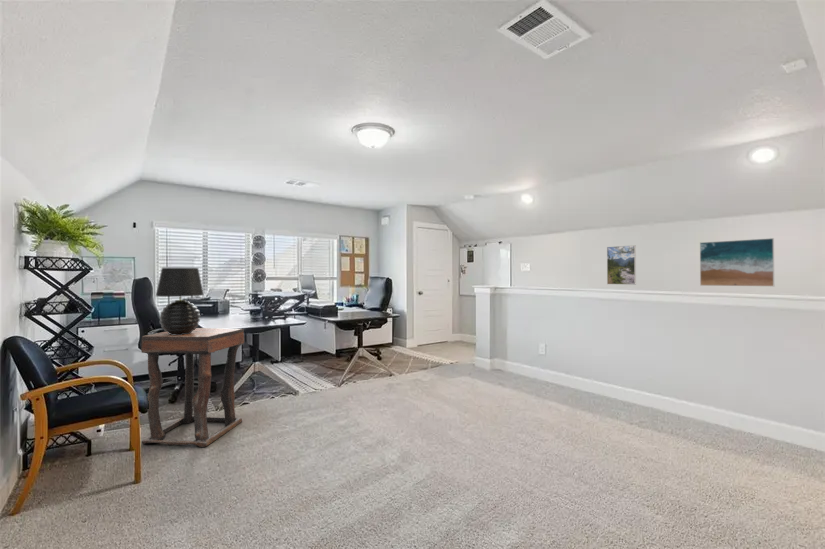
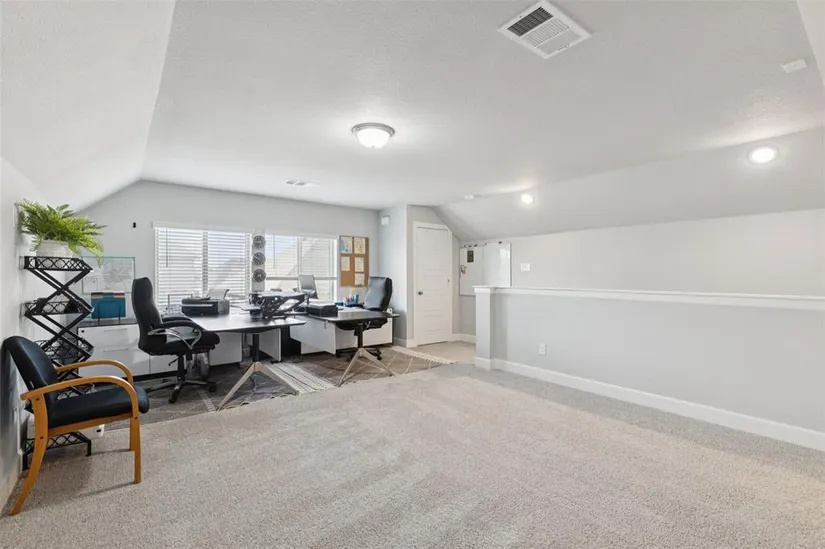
- table lamp (180, 300)
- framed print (621, 265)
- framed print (735, 263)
- side table (193, 381)
